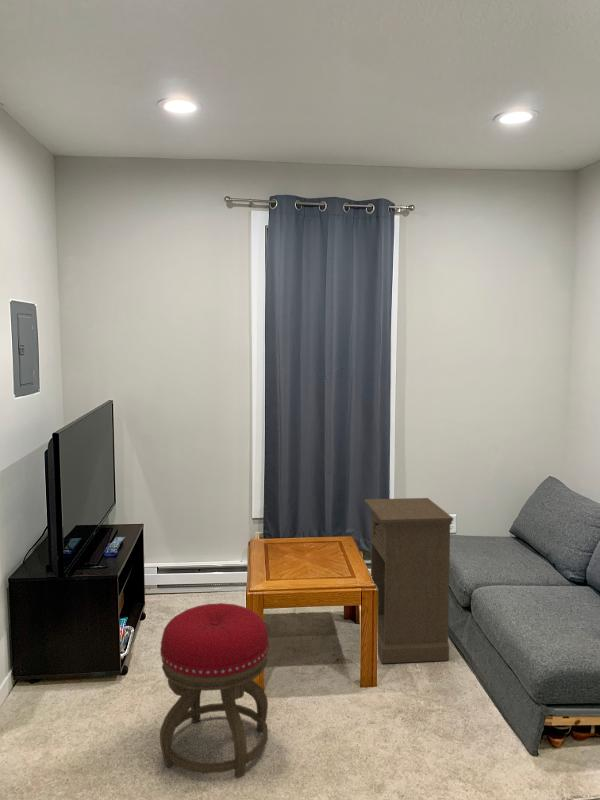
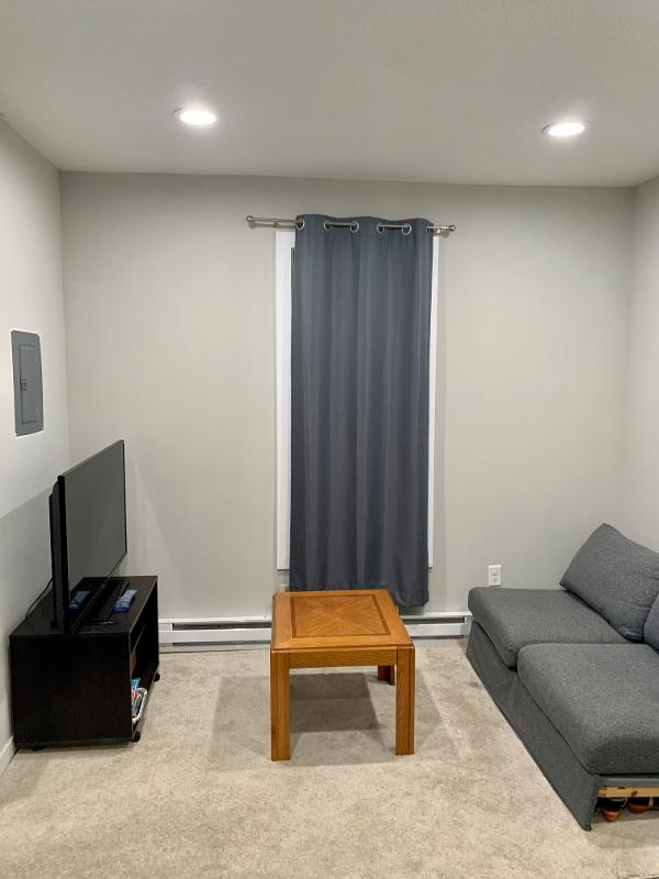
- nightstand (405, 576)
- stool (215, 682)
